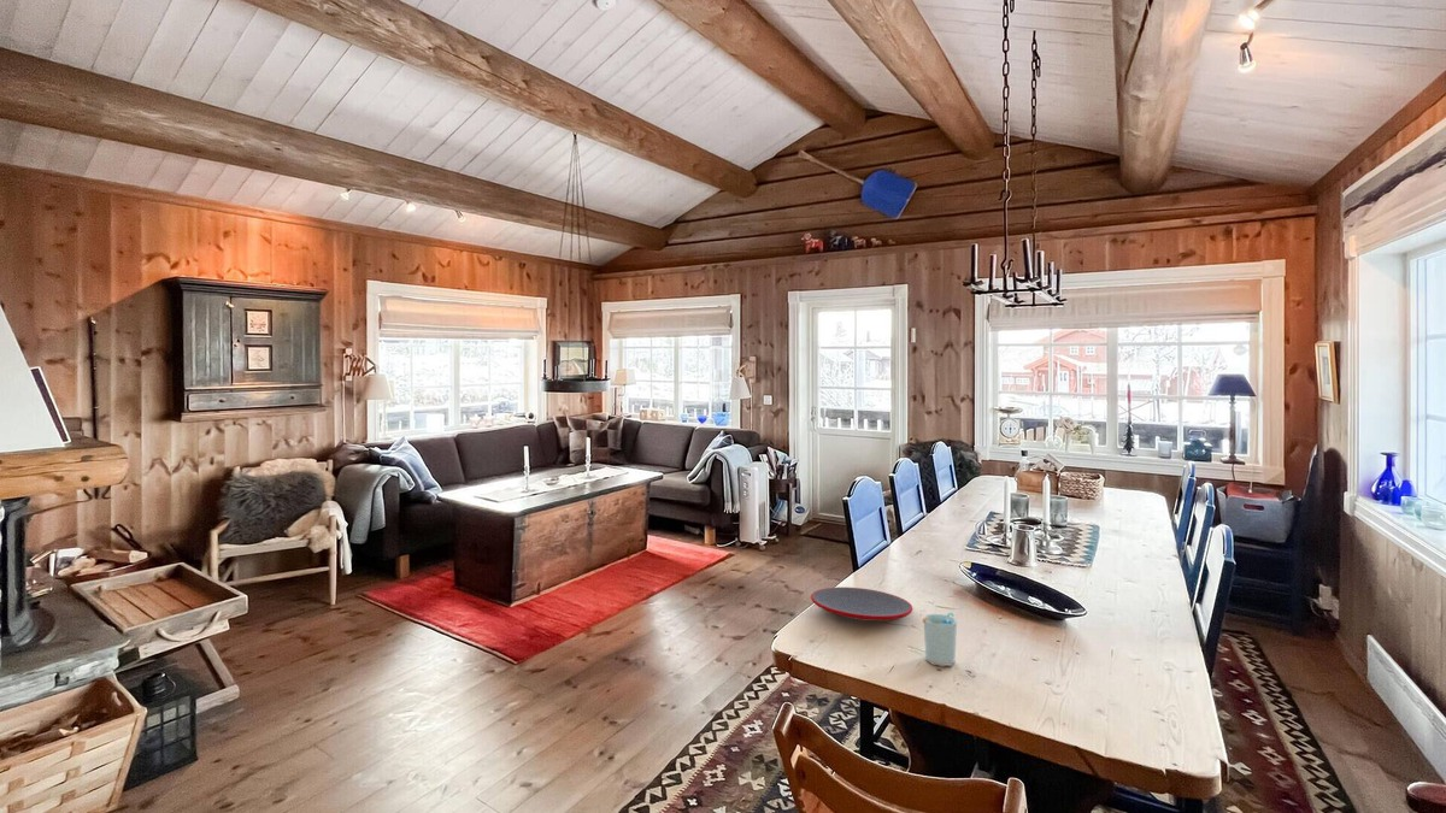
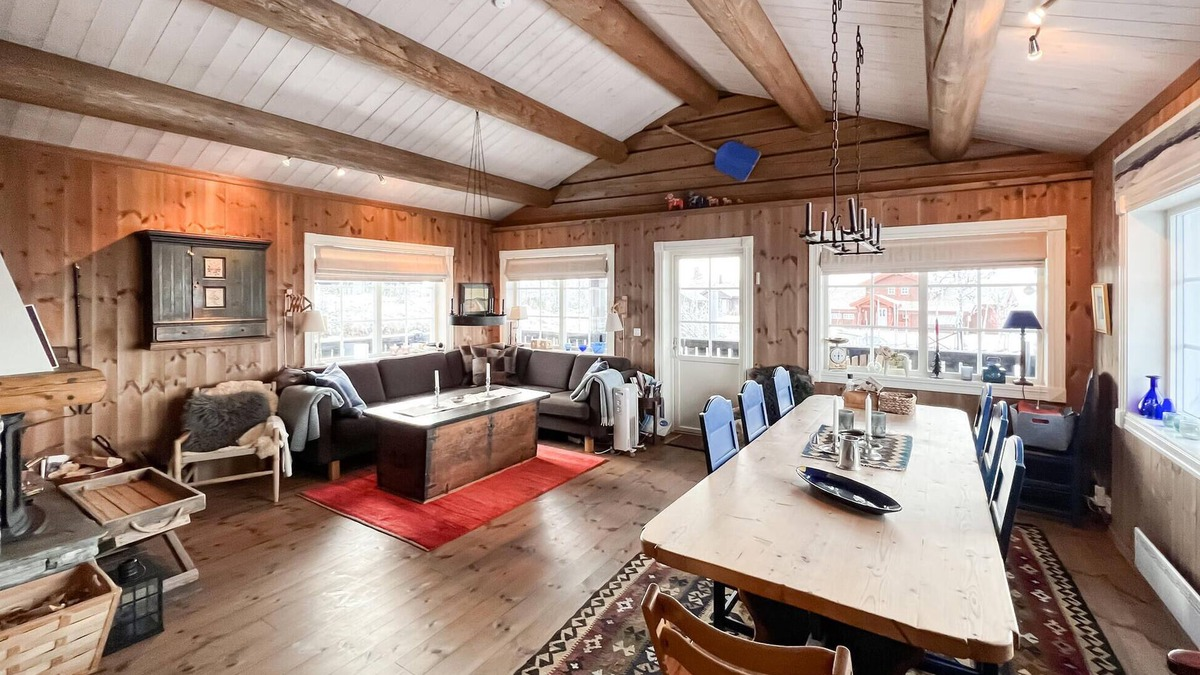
- cup (939, 635)
- plate (860, 603)
